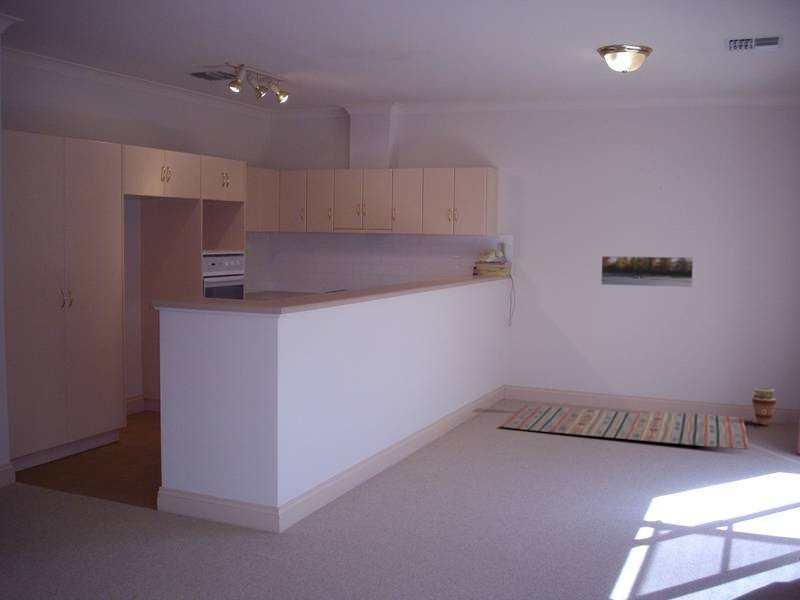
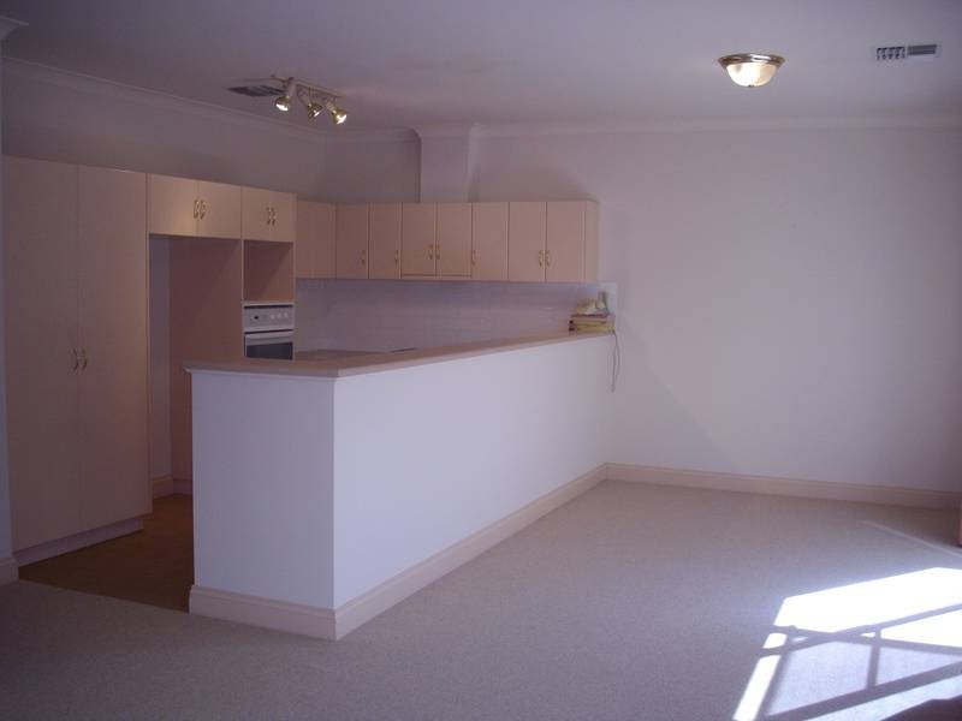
- vase (763, 406)
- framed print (646, 271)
- rug (625, 422)
